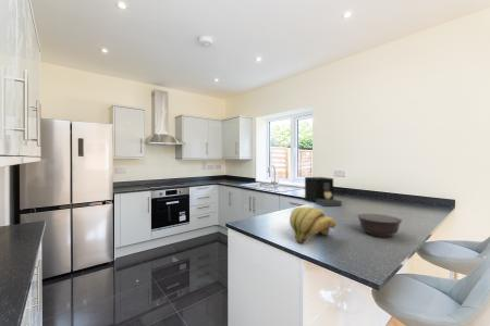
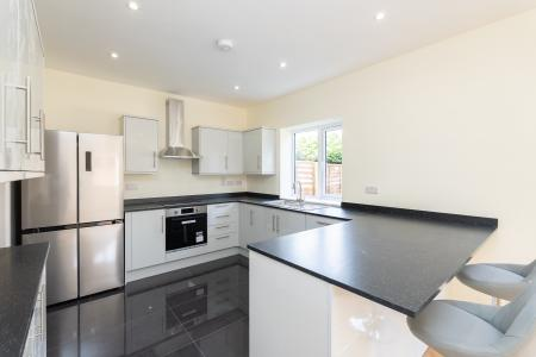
- coffee maker (321, 190)
- banana bunch (313, 222)
- bowl (378, 225)
